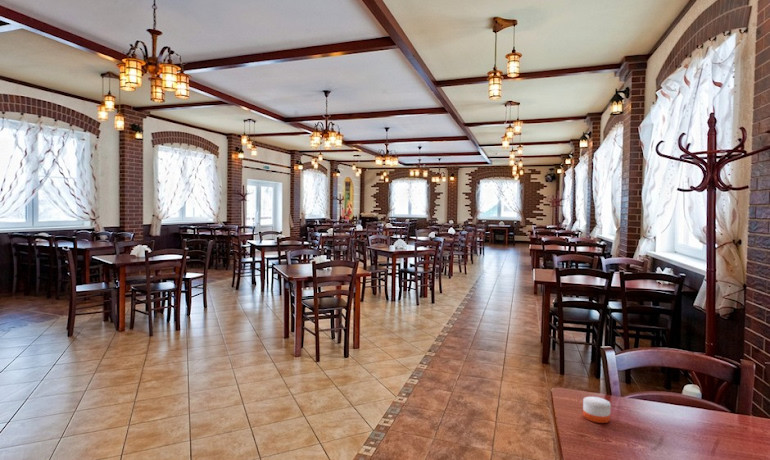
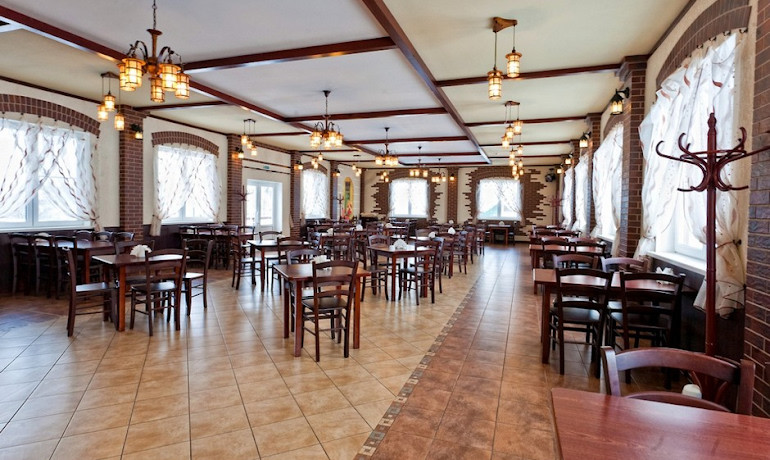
- candle (596, 400)
